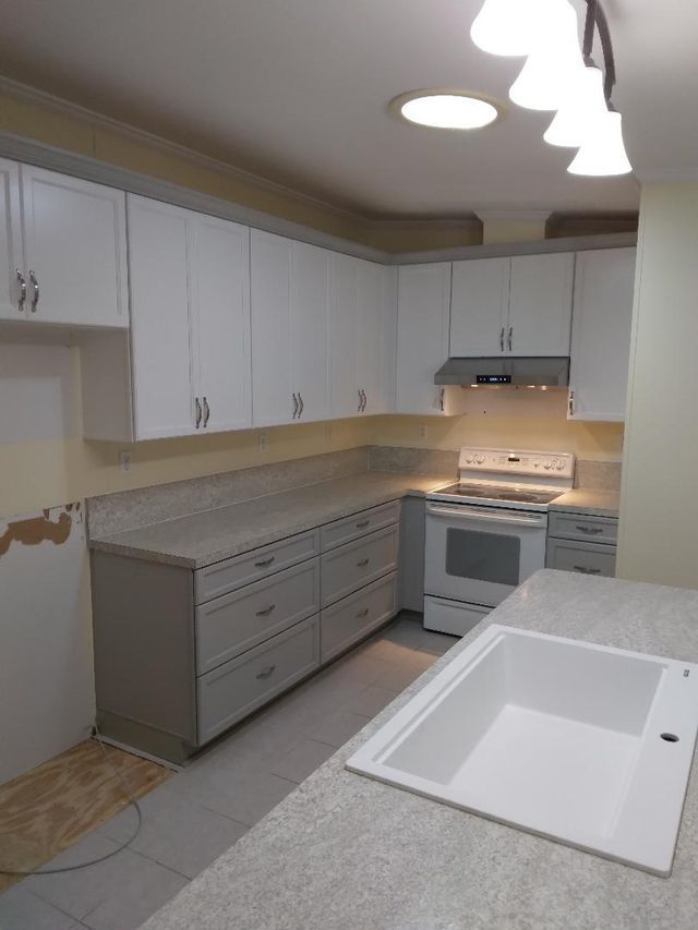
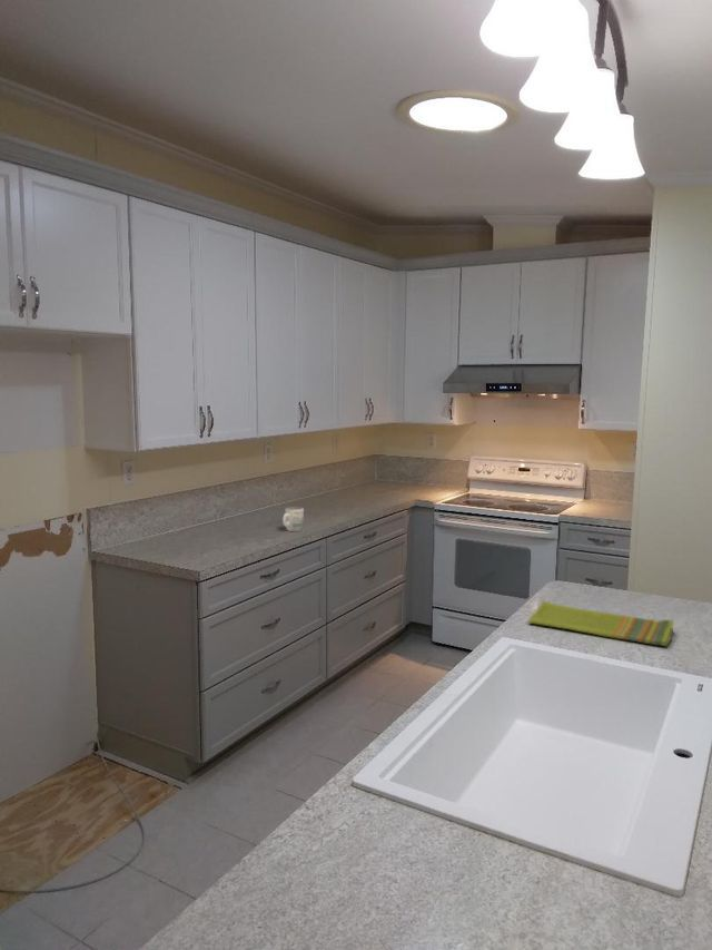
+ dish towel (600, 621)
+ mug (291, 519)
